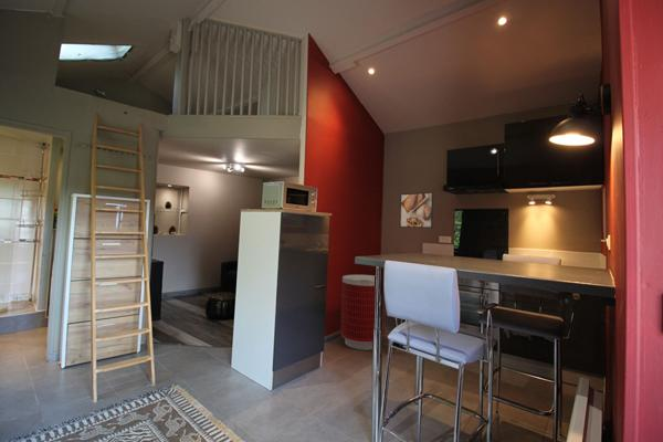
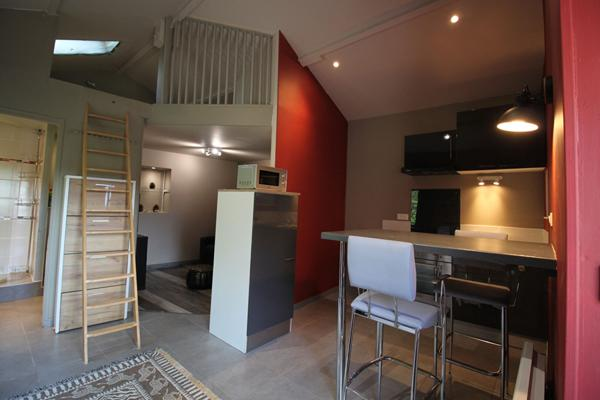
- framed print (415, 210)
- trash can (362, 309)
